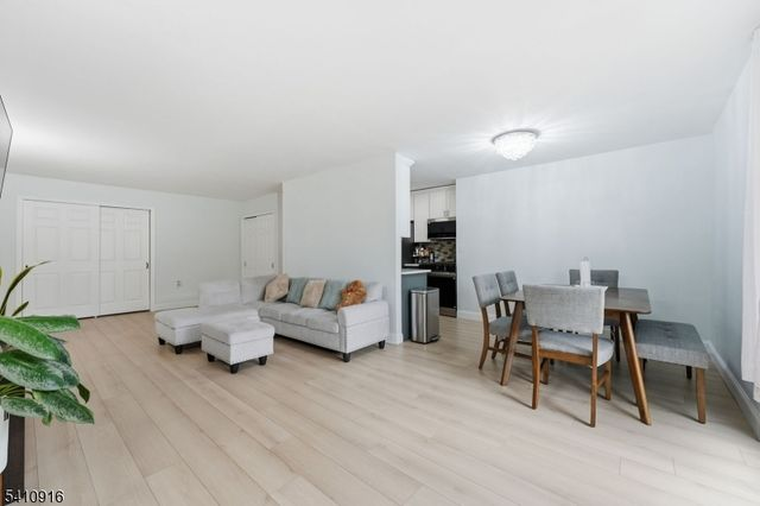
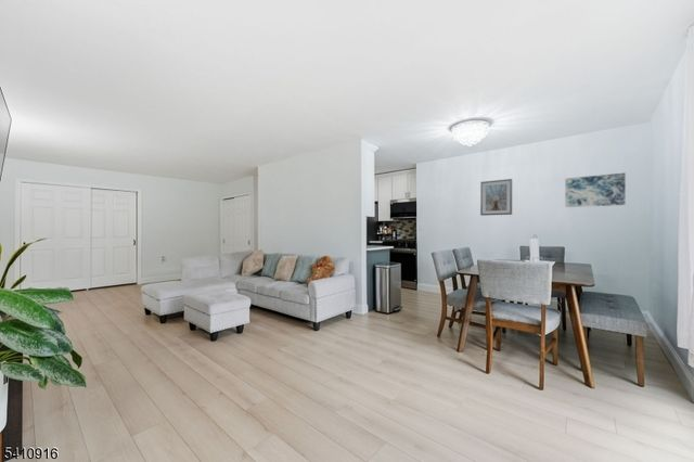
+ picture frame (496, 197)
+ wall art (593, 191)
